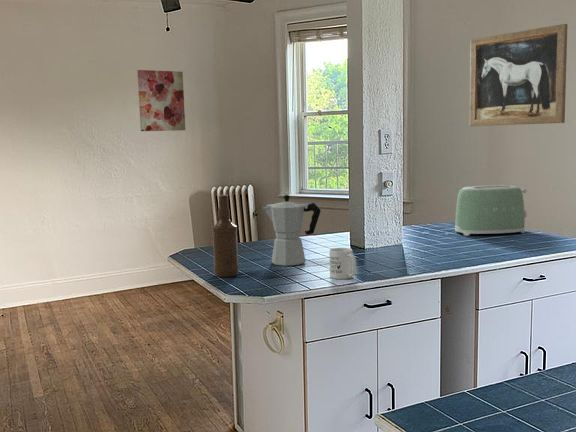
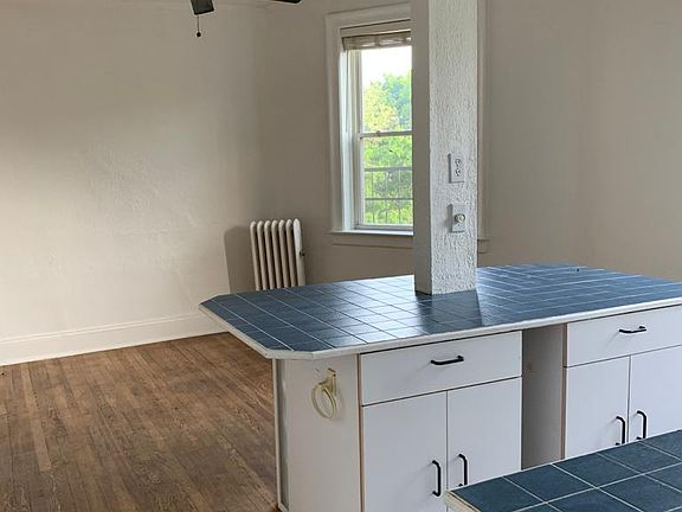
- bottle (224, 235)
- mug (344, 263)
- toaster (489, 209)
- moka pot (291, 228)
- wall art (514, 78)
- wall art (162, 101)
